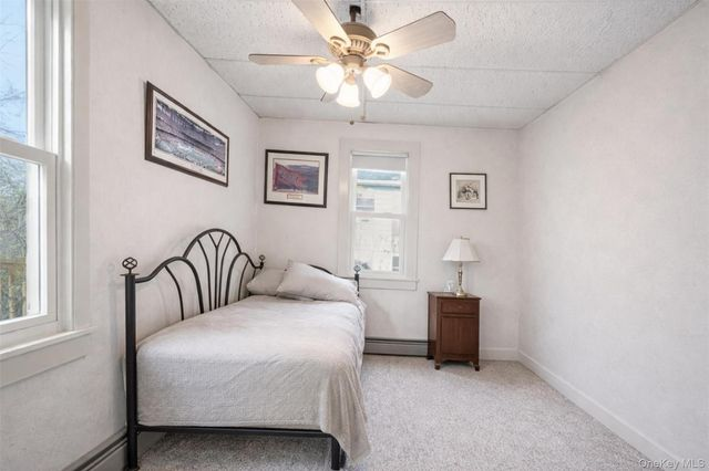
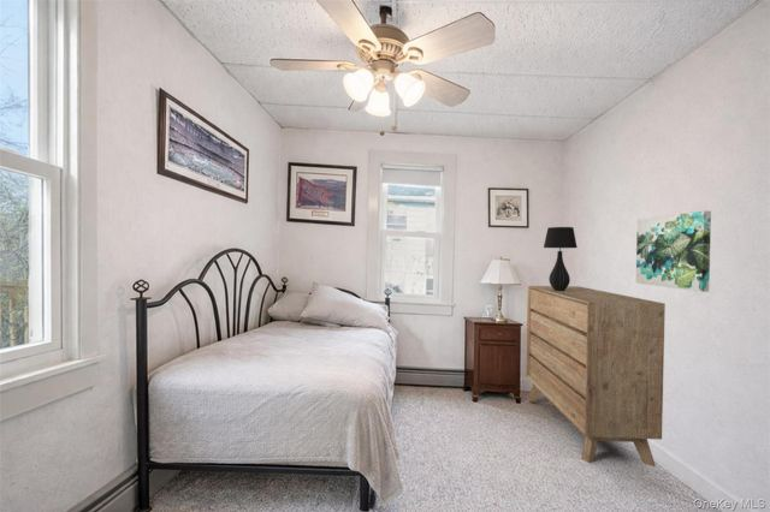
+ table lamp (559, 258)
+ wall art (669, 251)
+ dresser (581, 359)
